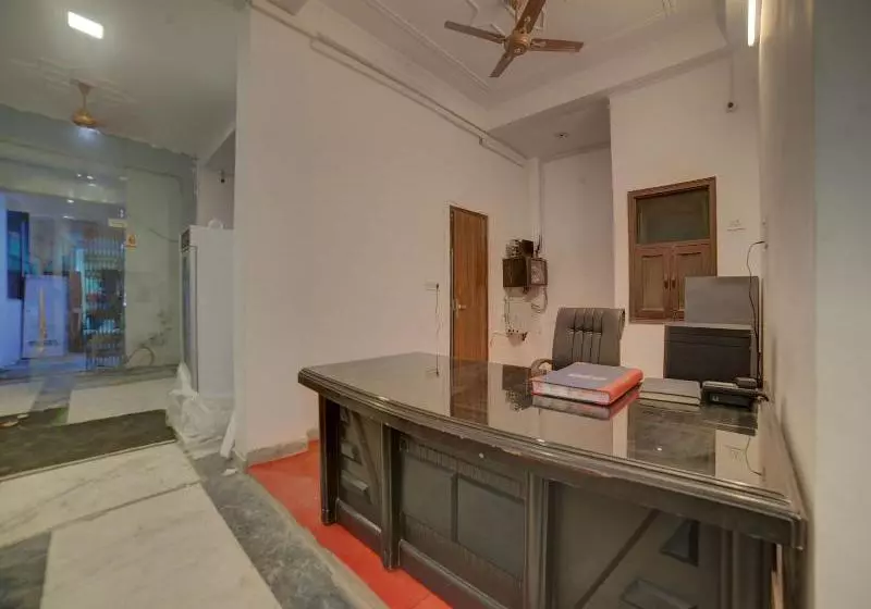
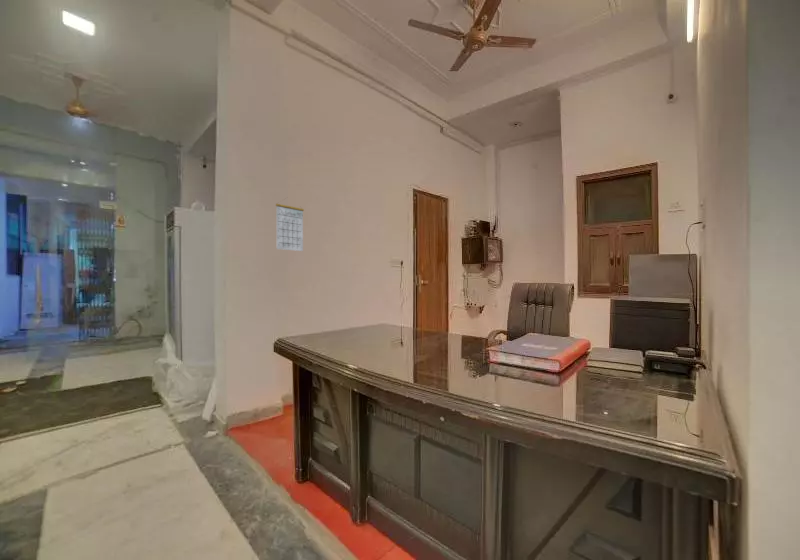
+ calendar (290, 222)
